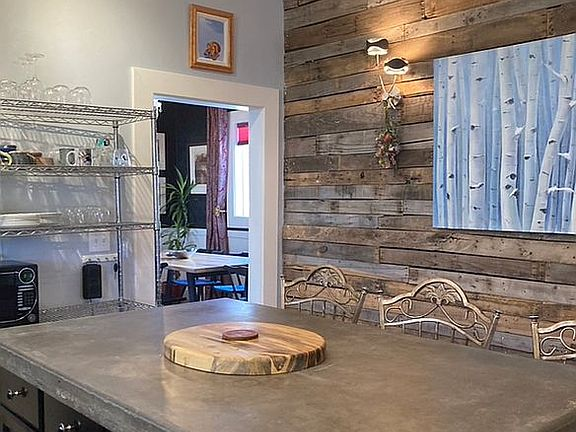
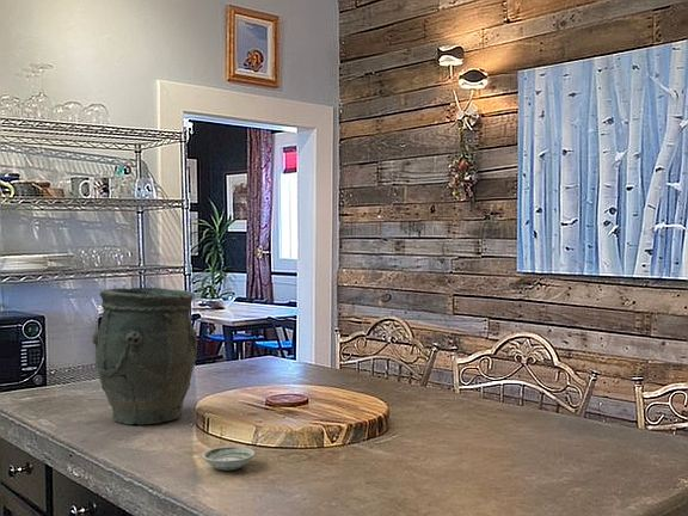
+ vase (145, 352)
+ saucer (228, 459)
